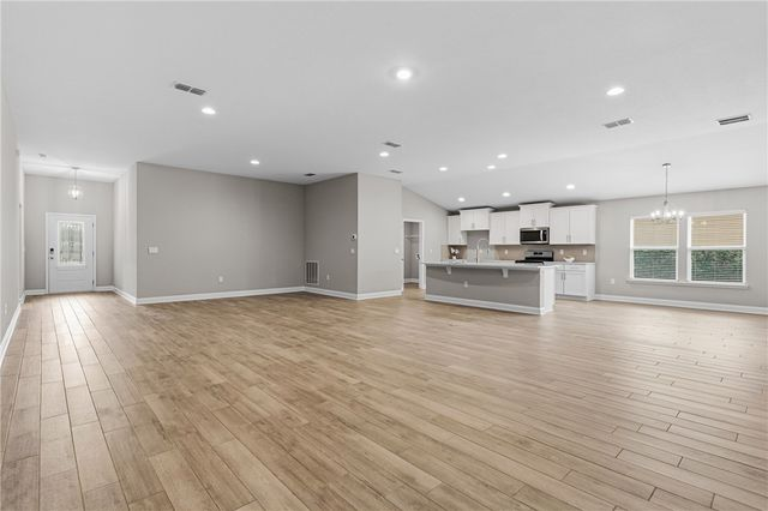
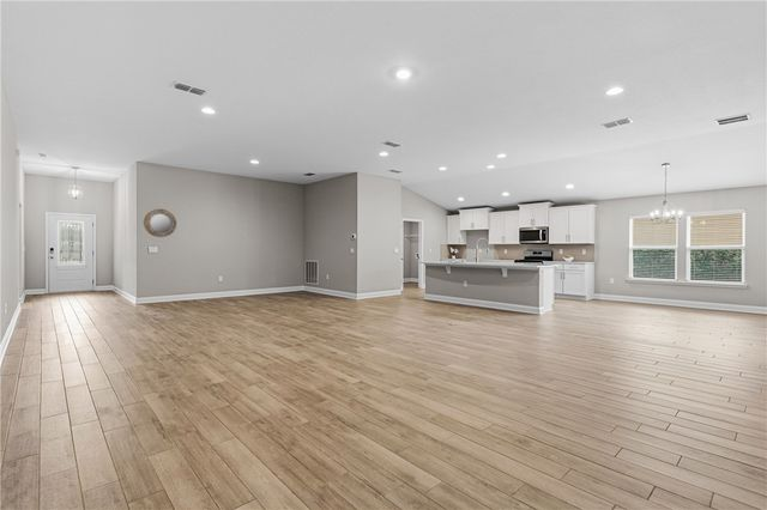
+ home mirror (159, 223)
